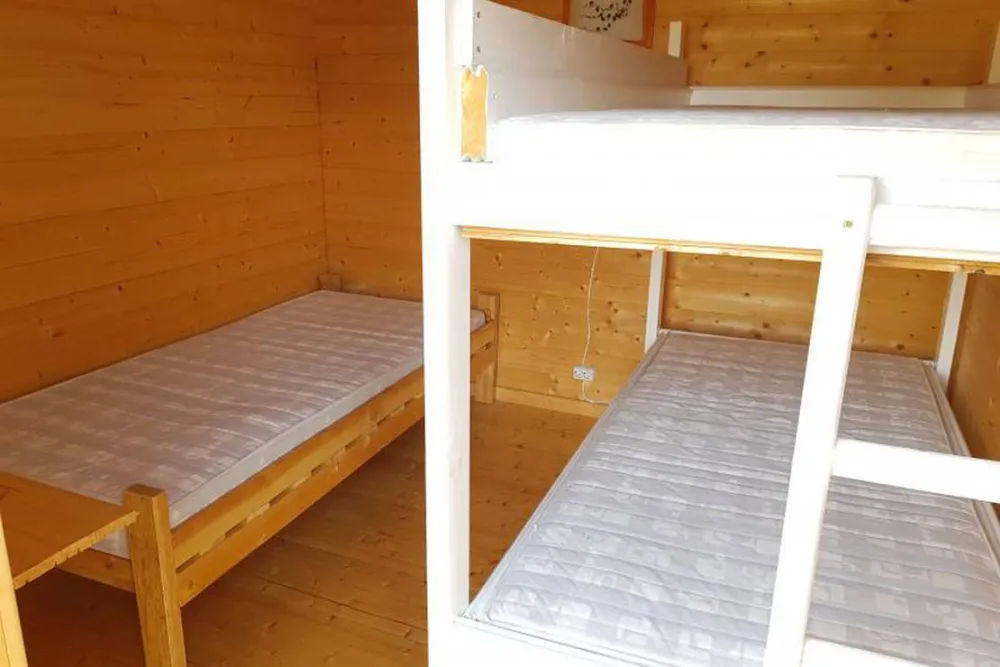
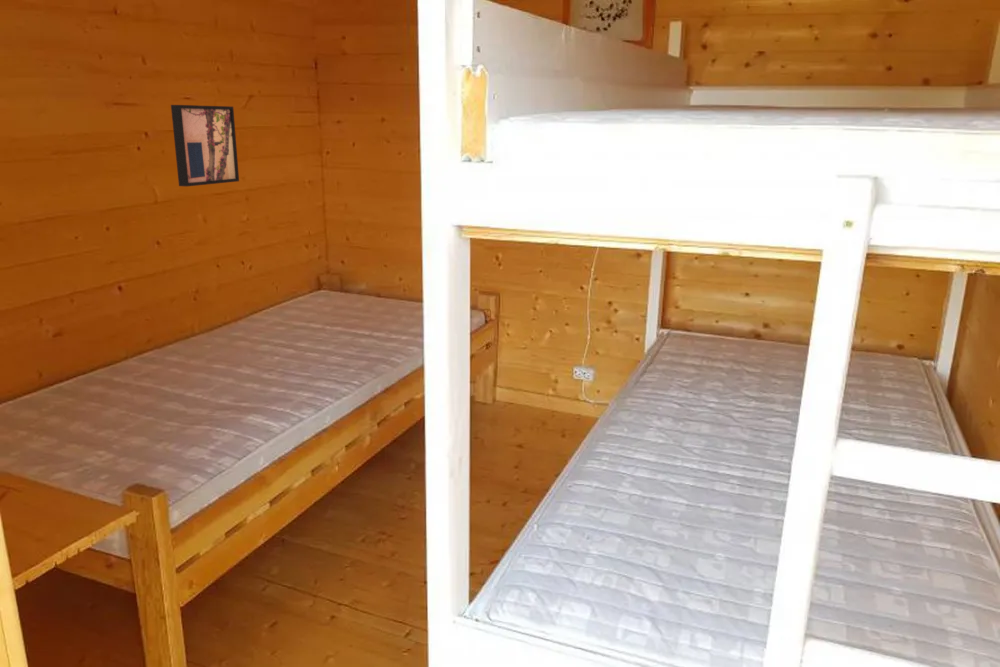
+ wall art (206, 145)
